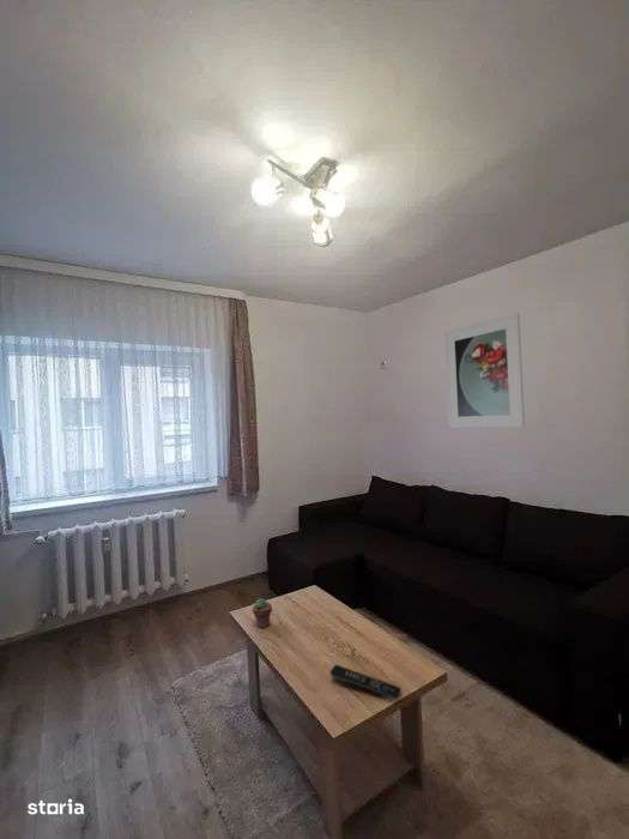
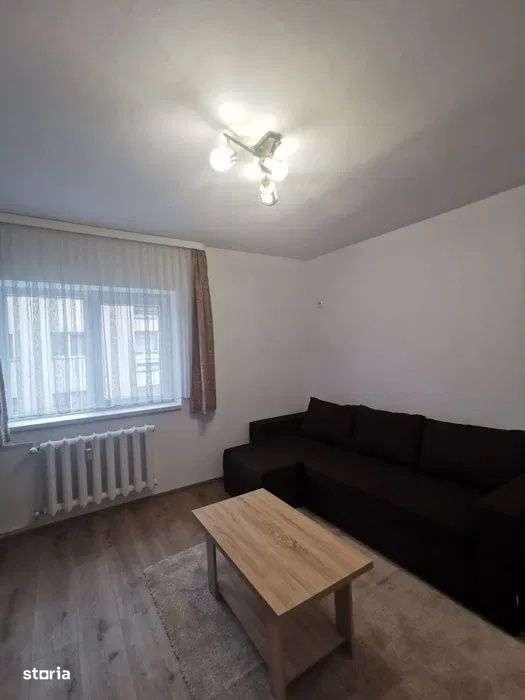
- potted succulent (262, 611)
- remote control (364, 682)
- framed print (480, 375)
